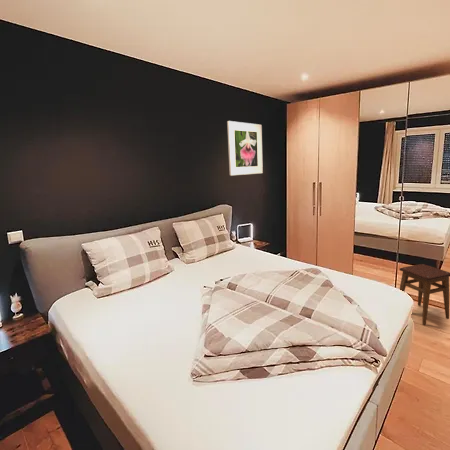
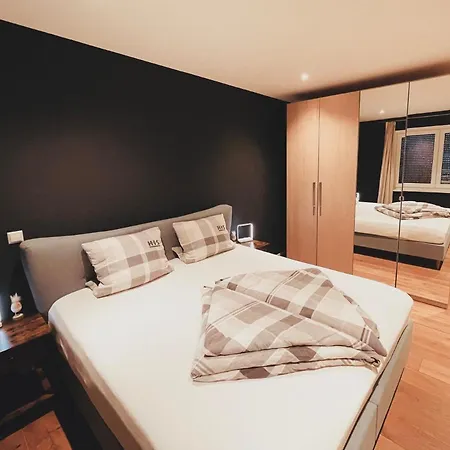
- stool (423, 292)
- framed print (246, 149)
